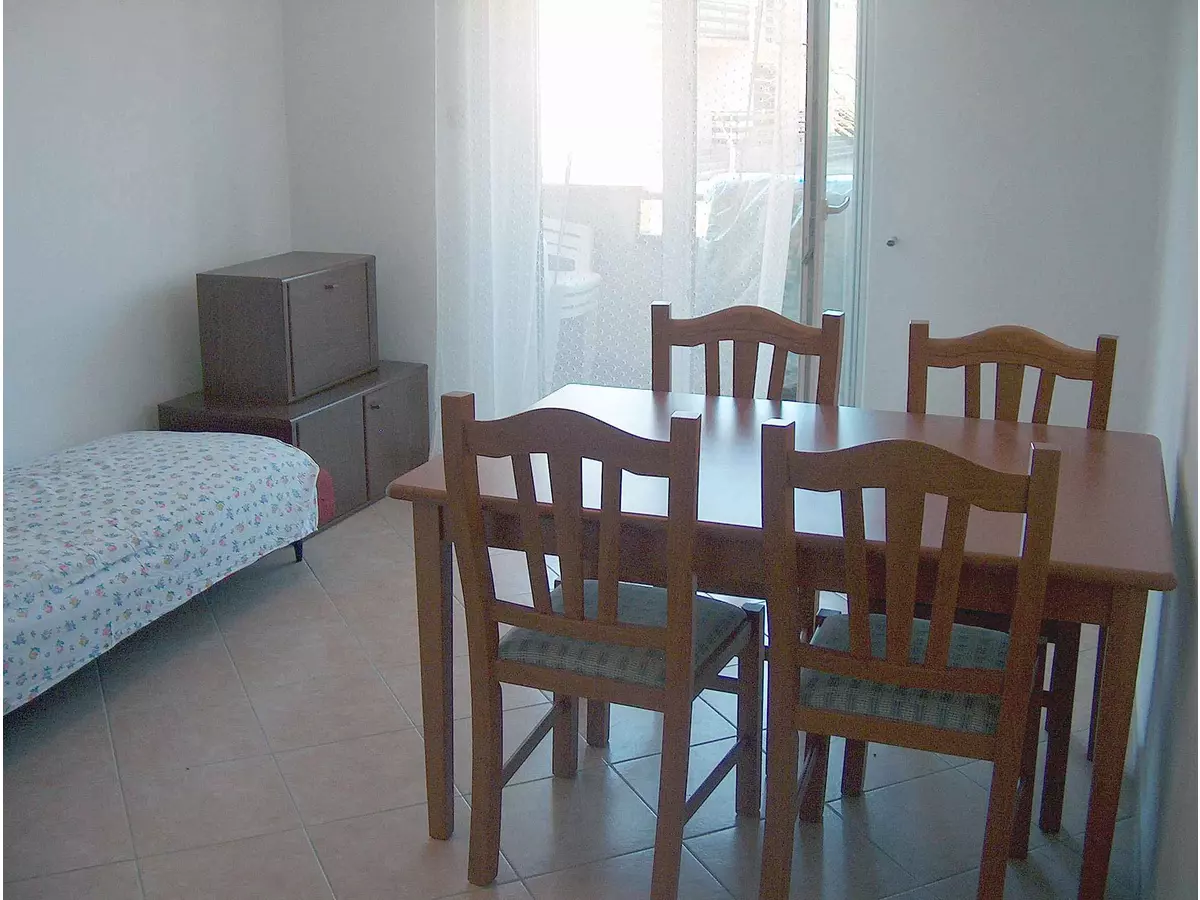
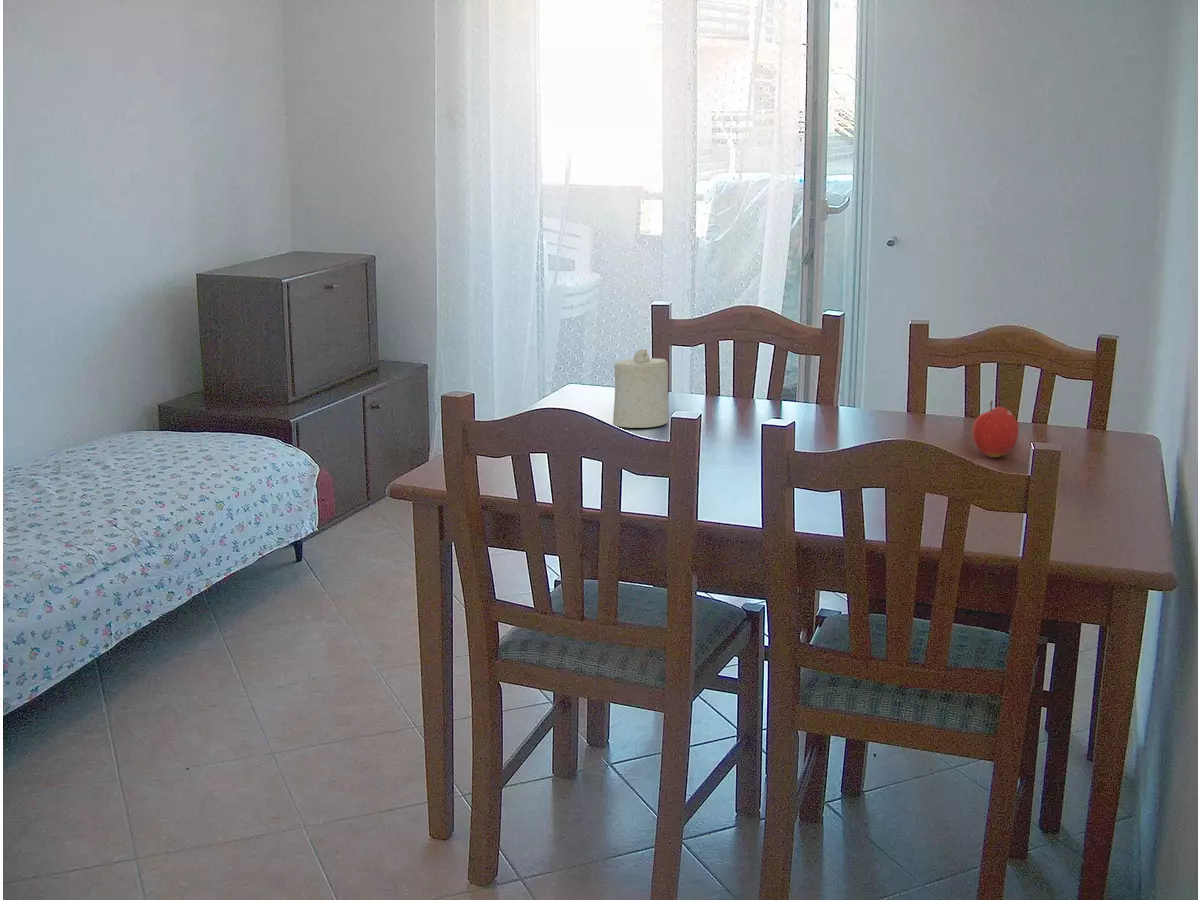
+ candle (640, 386)
+ fruit (995, 428)
